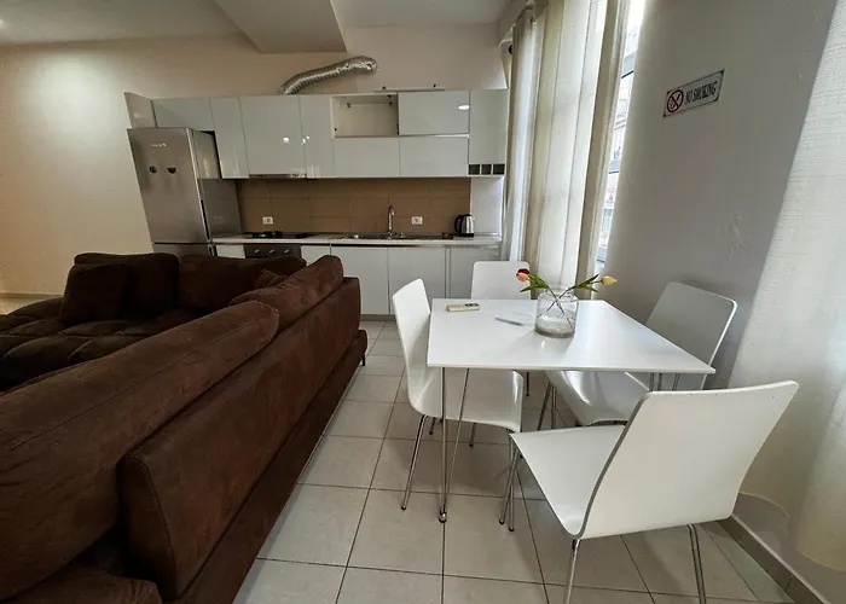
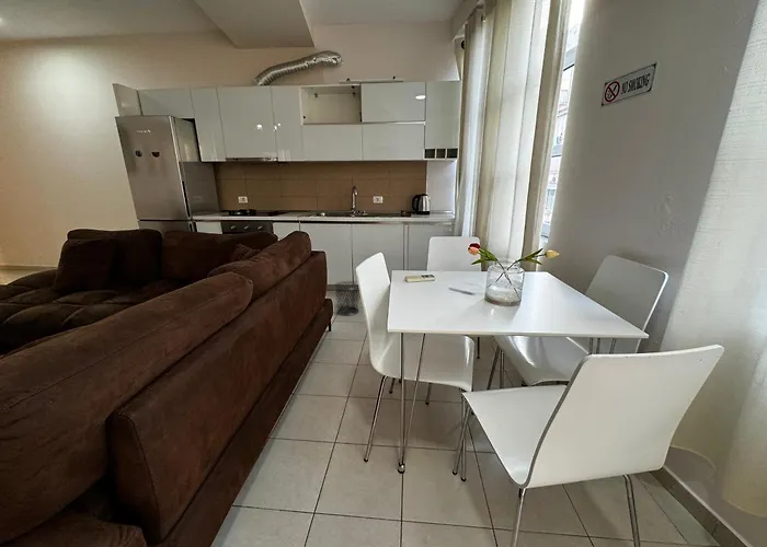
+ waste bin (347, 298)
